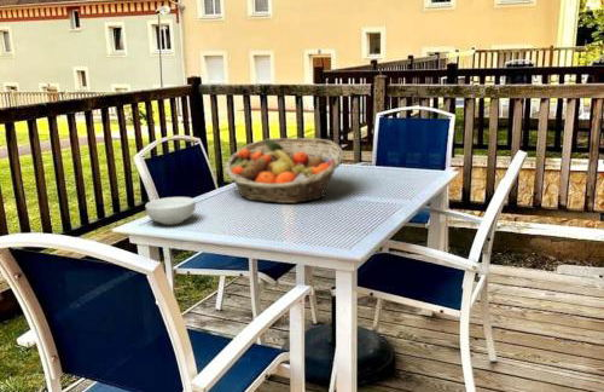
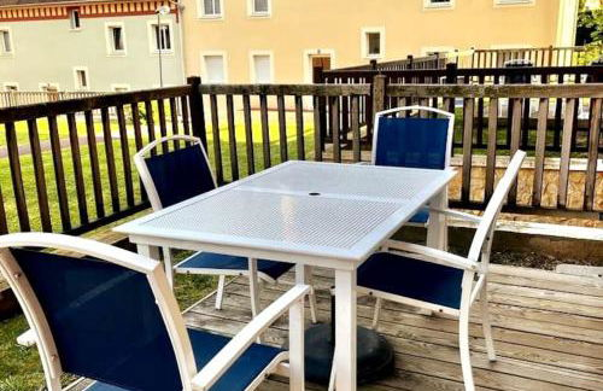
- cereal bowl (170, 212)
- fruit basket (283, 168)
